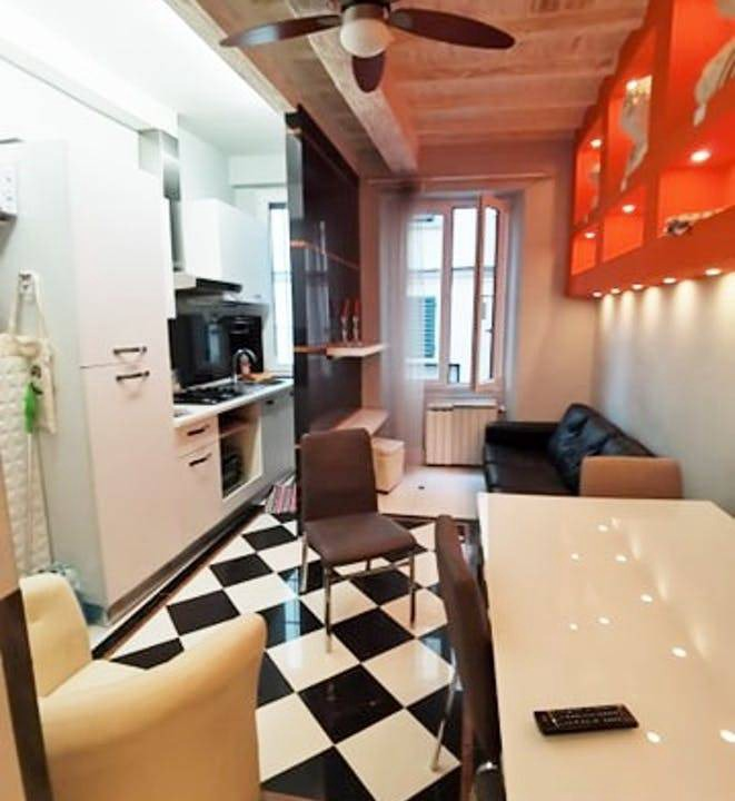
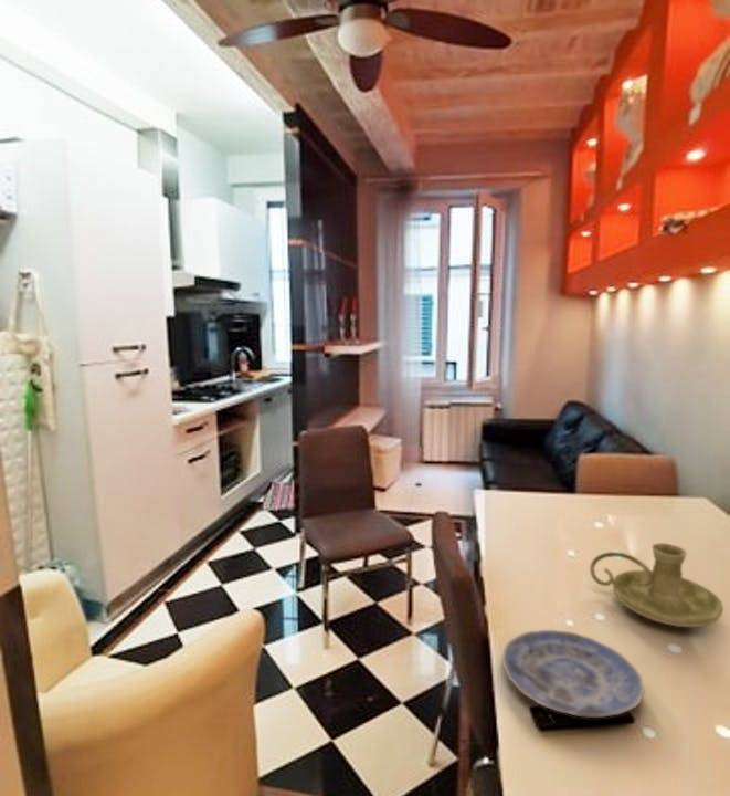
+ candle holder (653, 576)
+ plate (569, 672)
